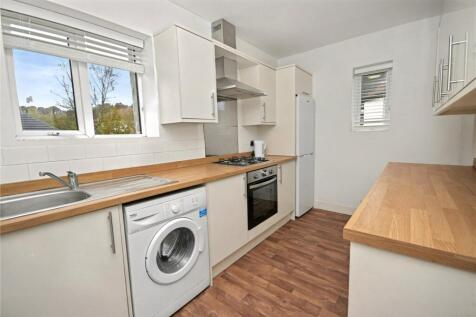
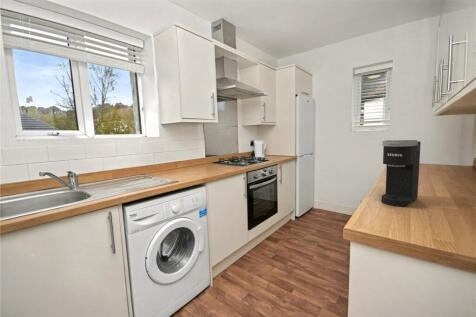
+ coffee maker (400, 170)
